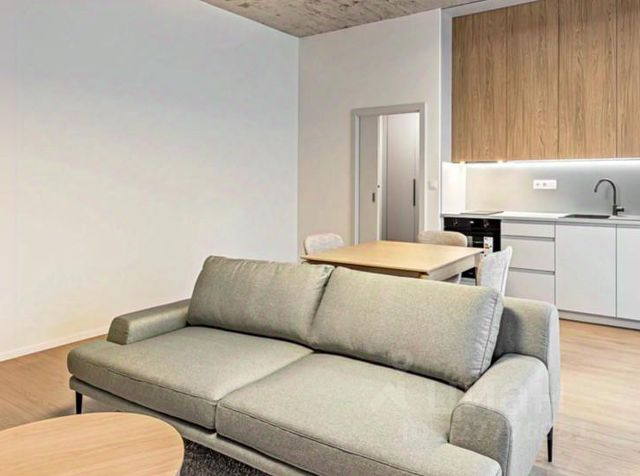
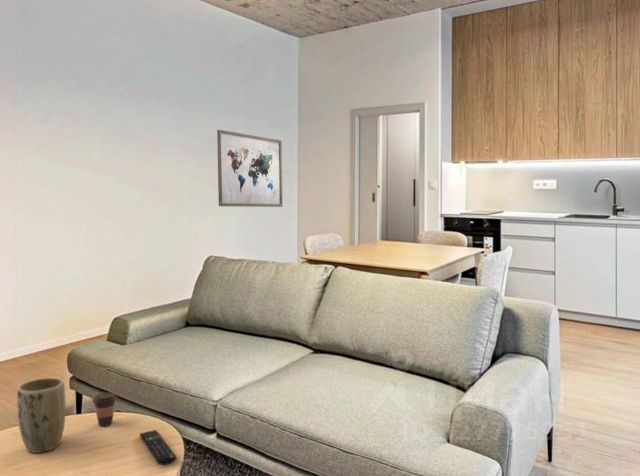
+ wall art (252, 171)
+ plant pot (42, 415)
+ remote control (157, 447)
+ coffee cup (105, 409)
